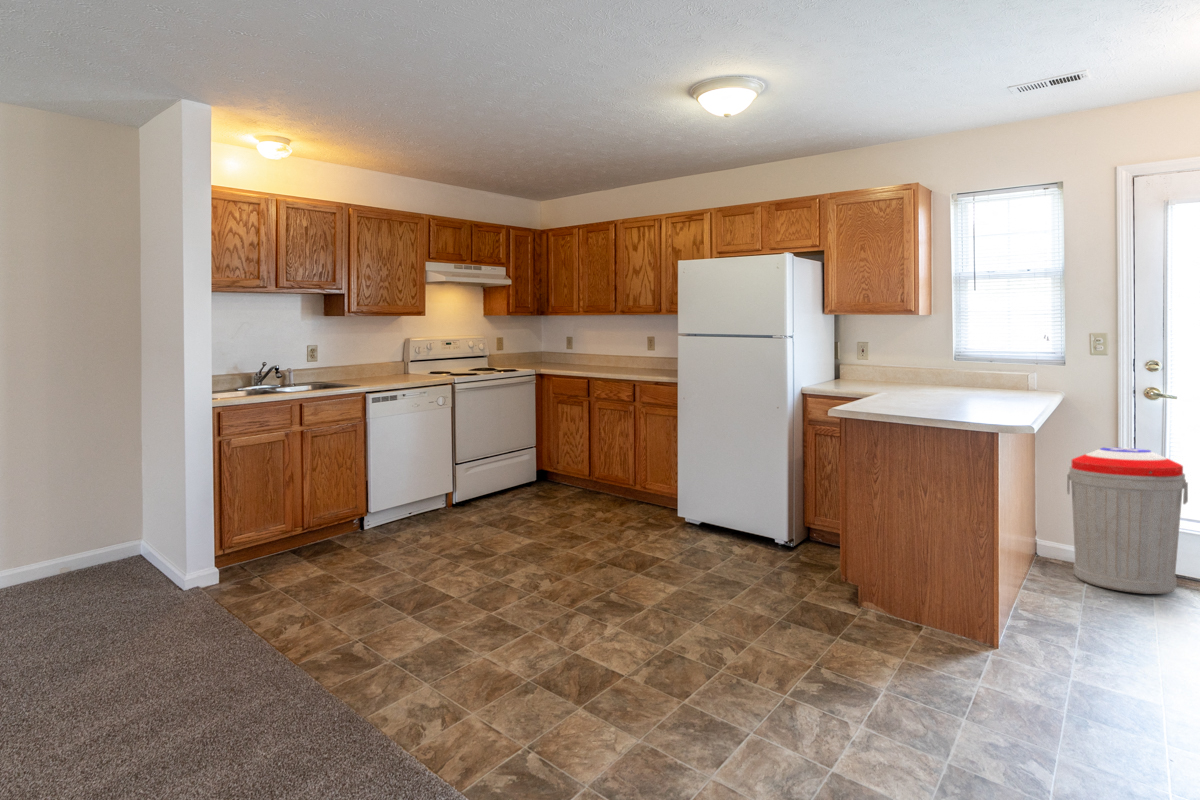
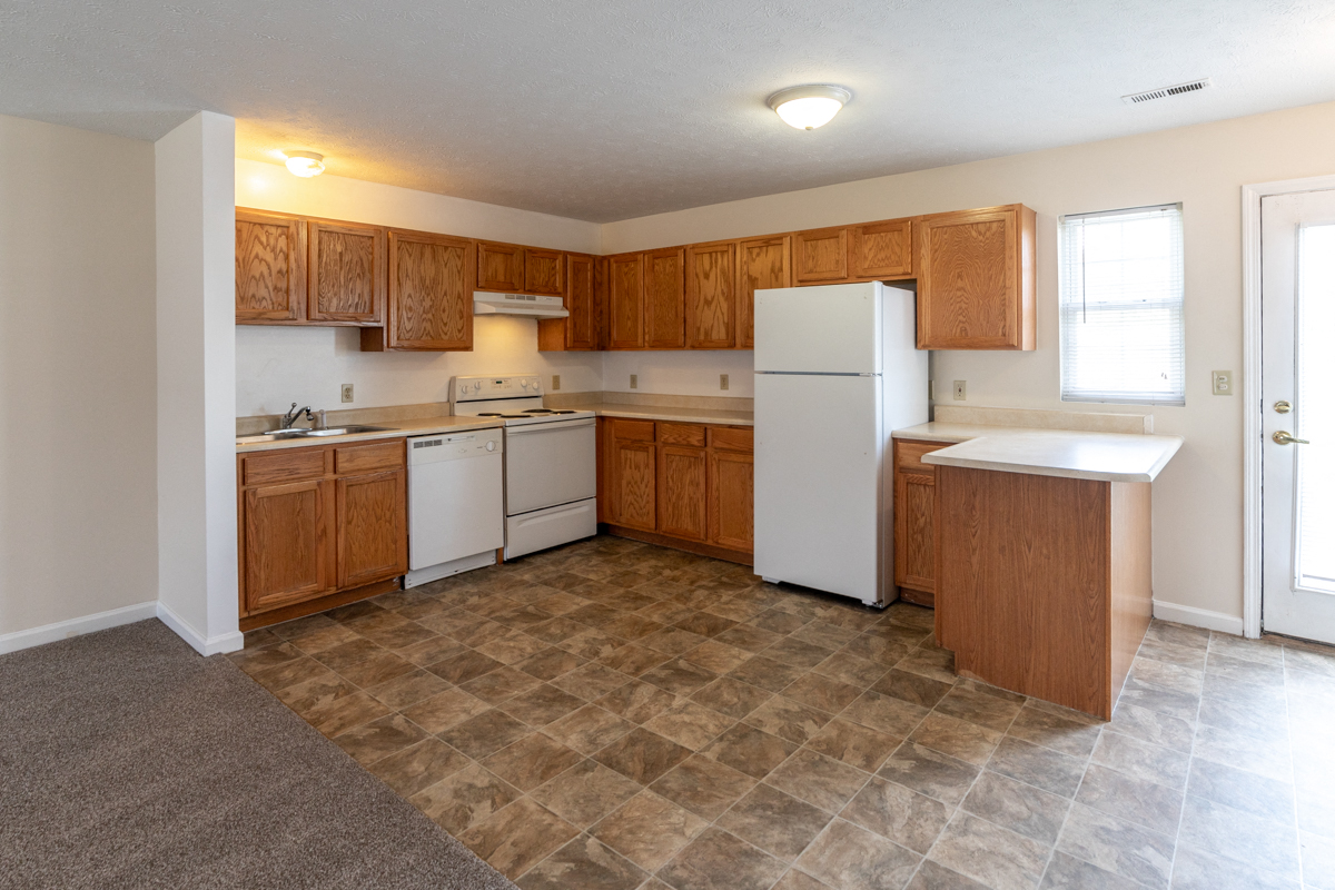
- trash can (1124, 515)
